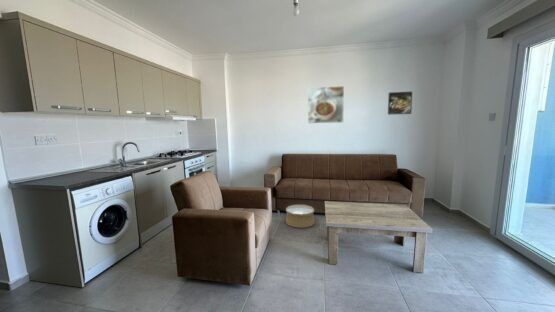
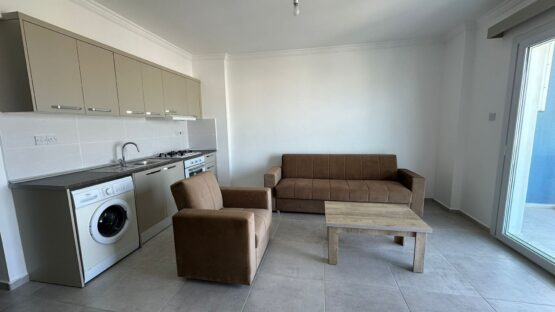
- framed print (325, 105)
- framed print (399, 103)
- woven basket (300, 215)
